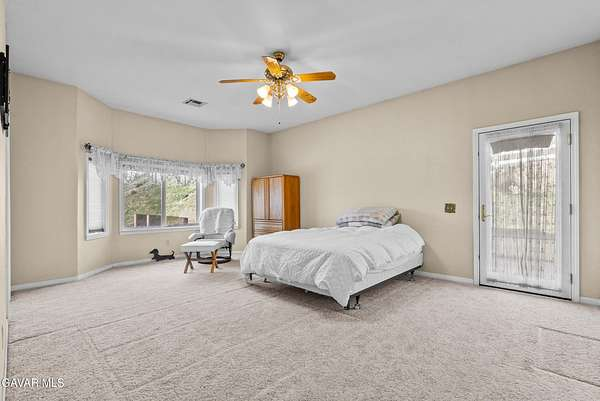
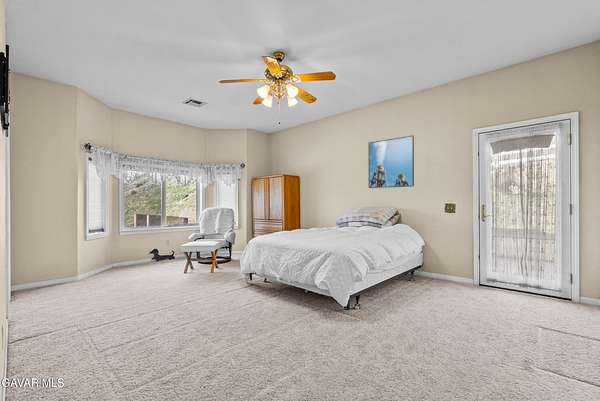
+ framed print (389, 163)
